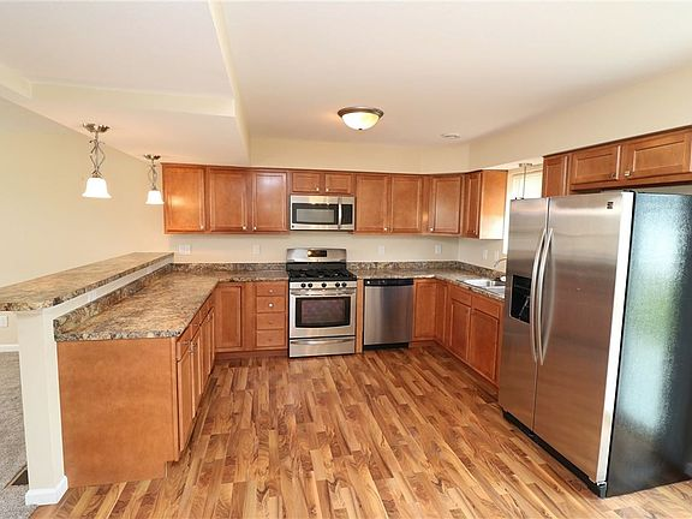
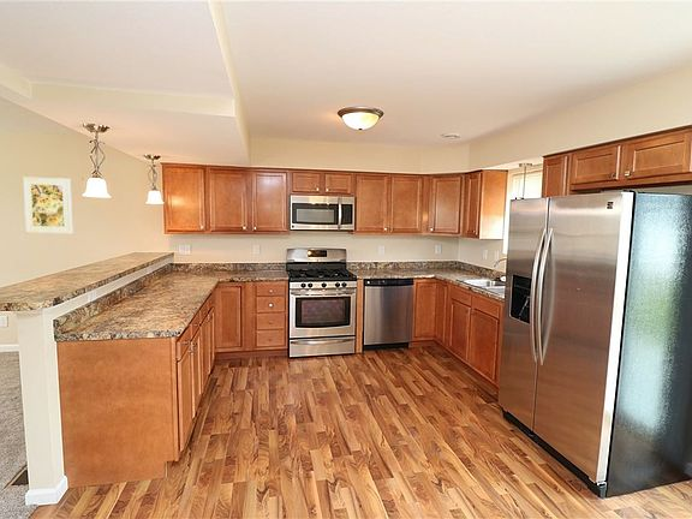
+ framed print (48, 205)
